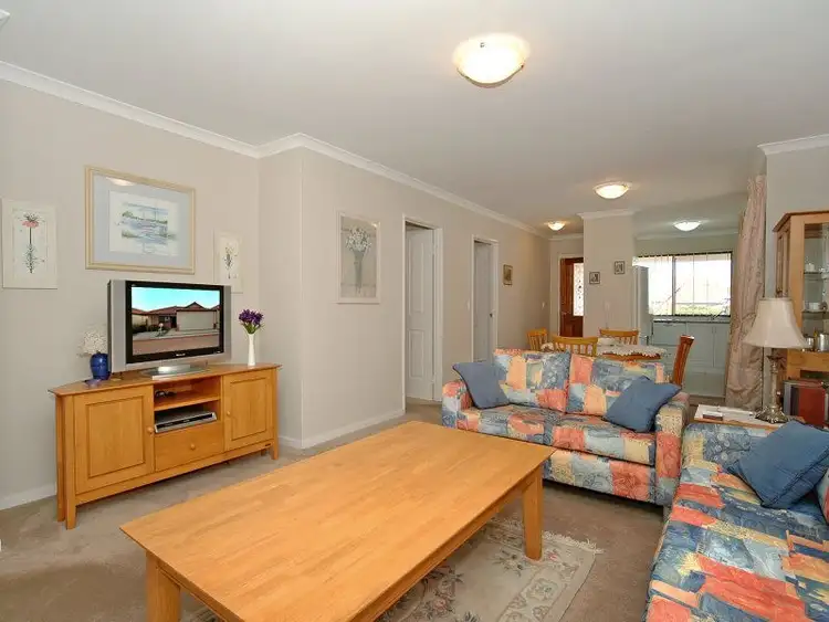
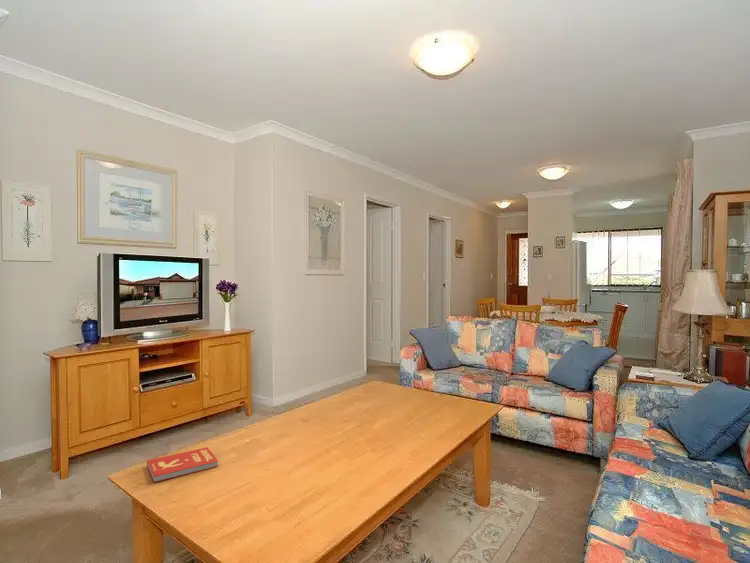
+ book (182, 463)
